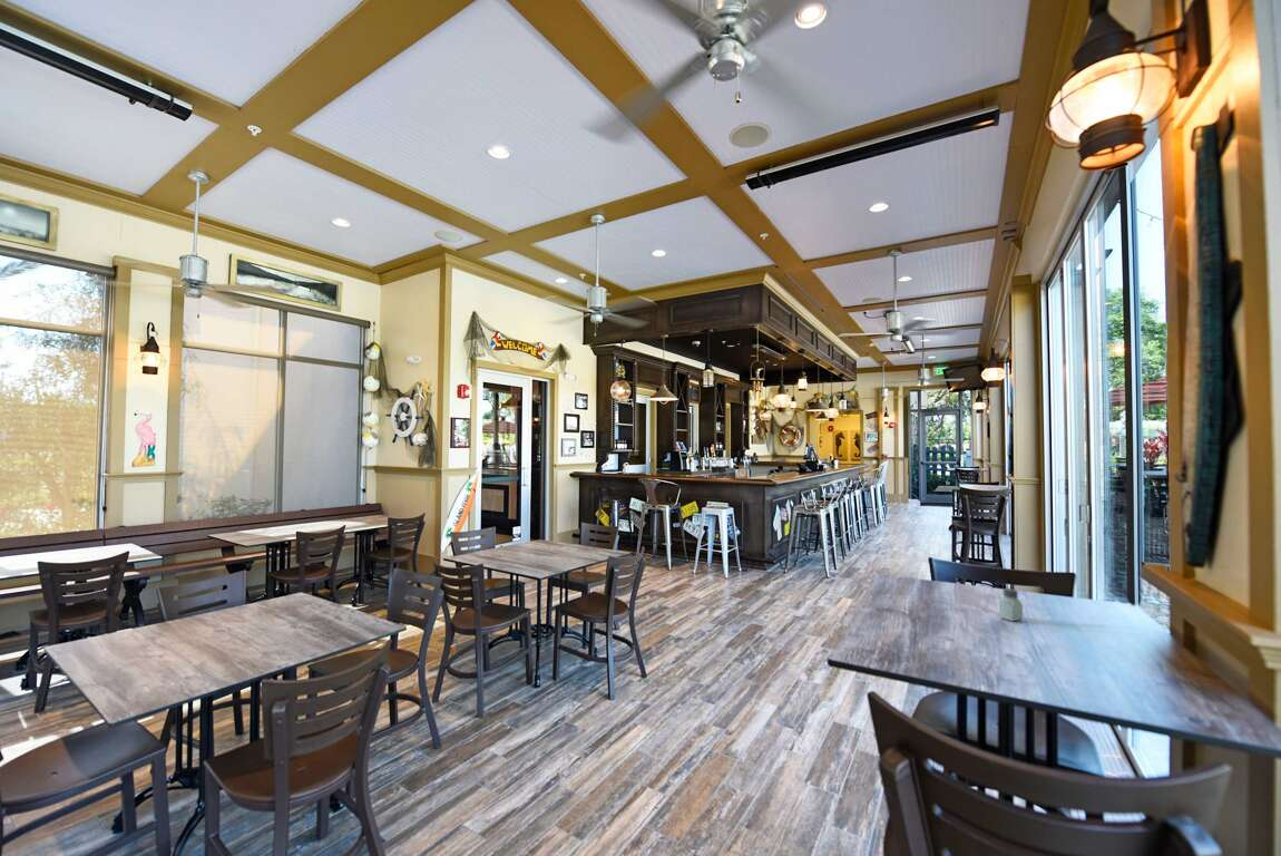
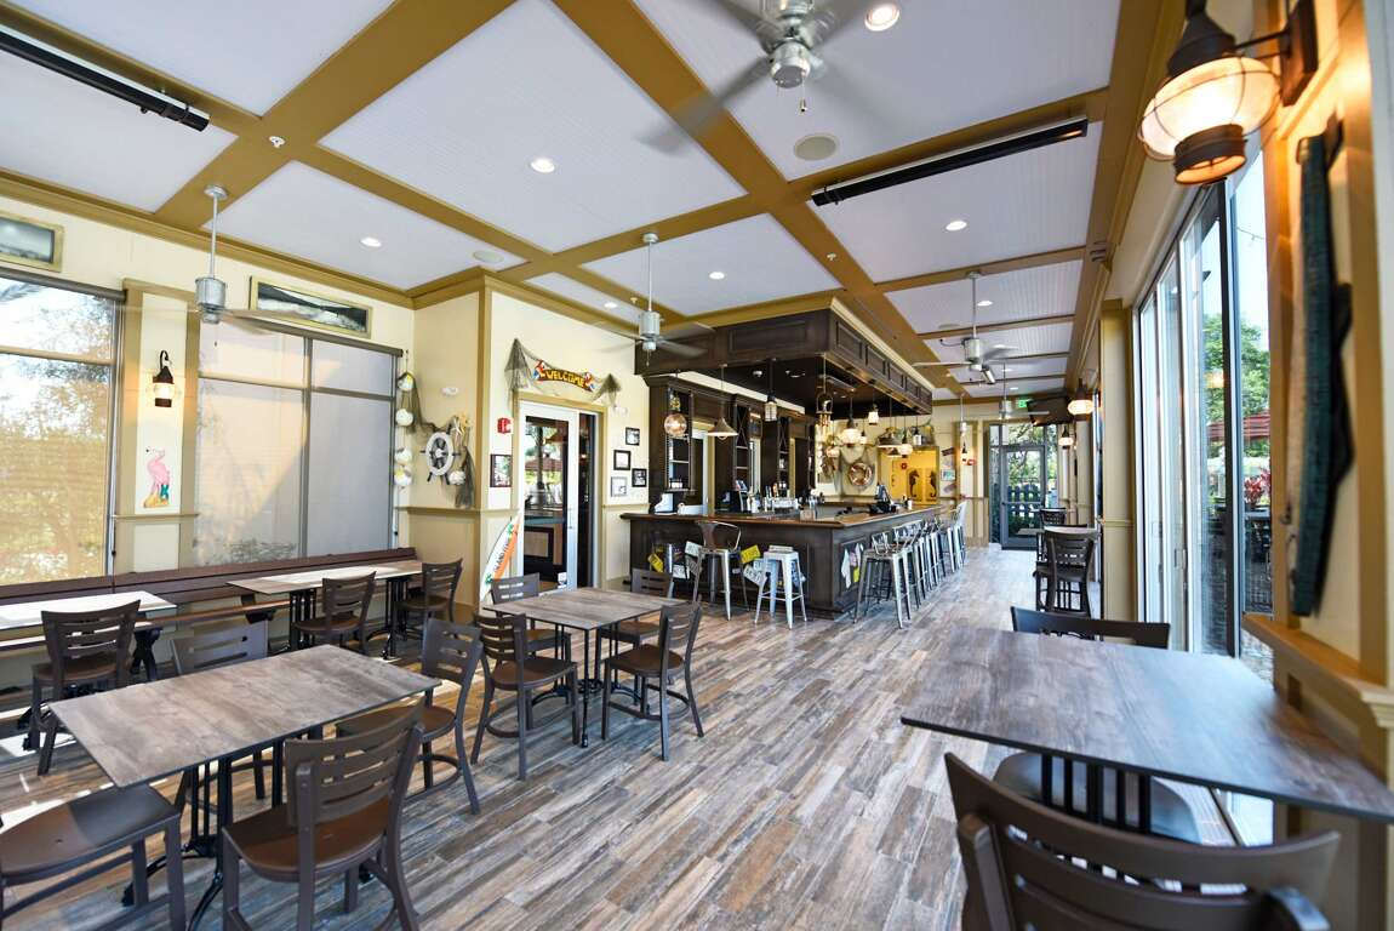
- saltshaker (1010, 604)
